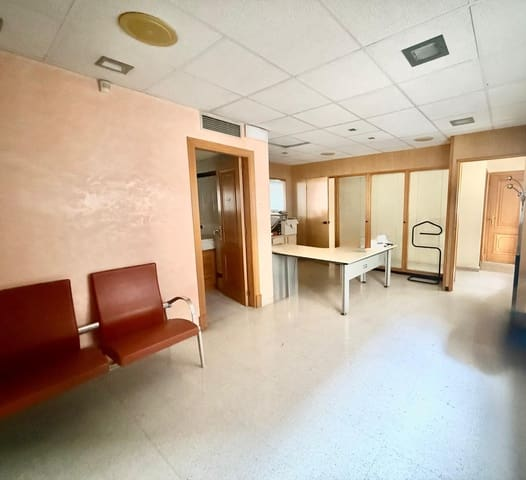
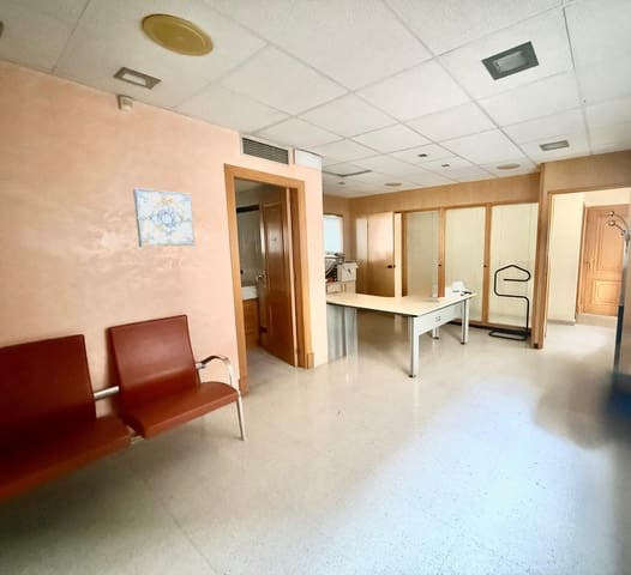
+ wall art (166, 218)
